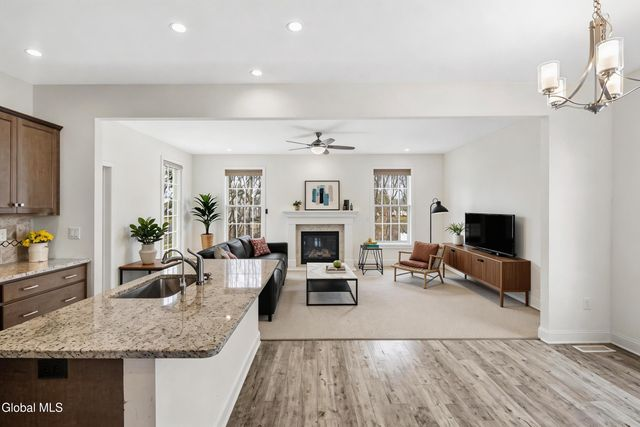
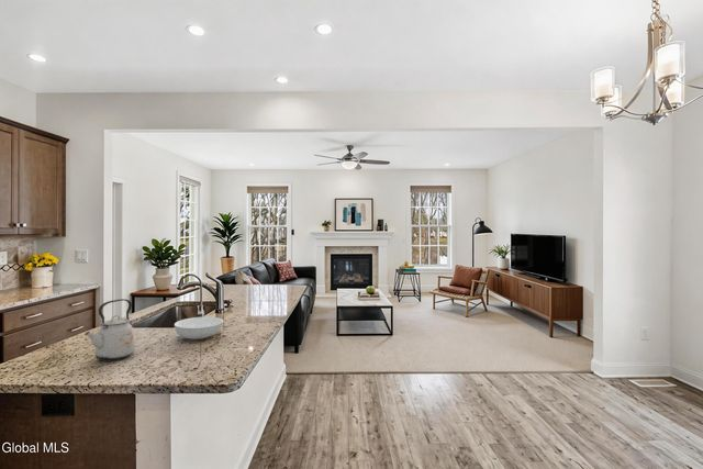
+ serving bowl (199, 328)
+ kettle (109, 330)
